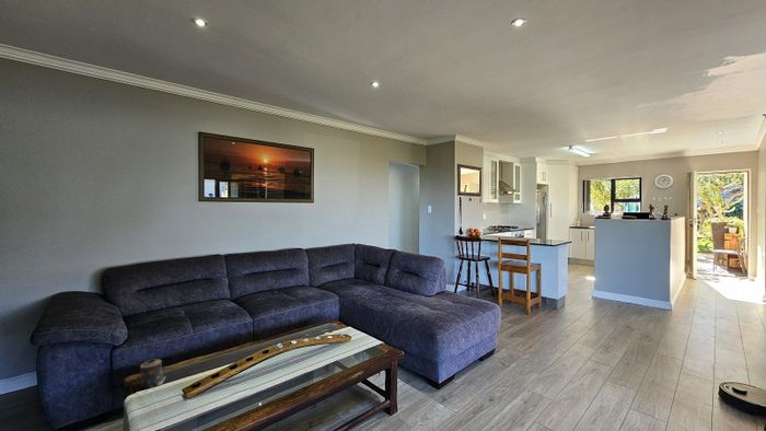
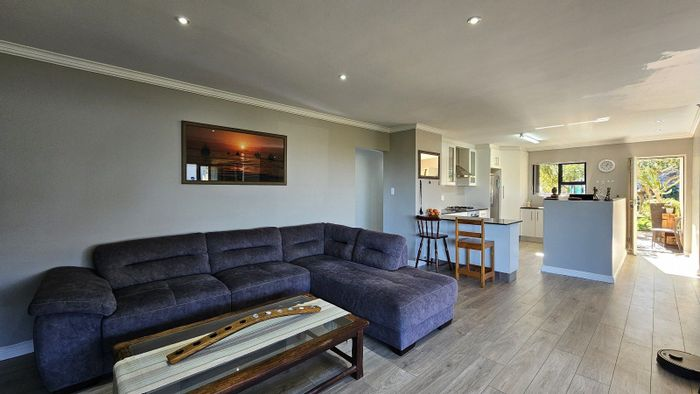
- candle (154, 371)
